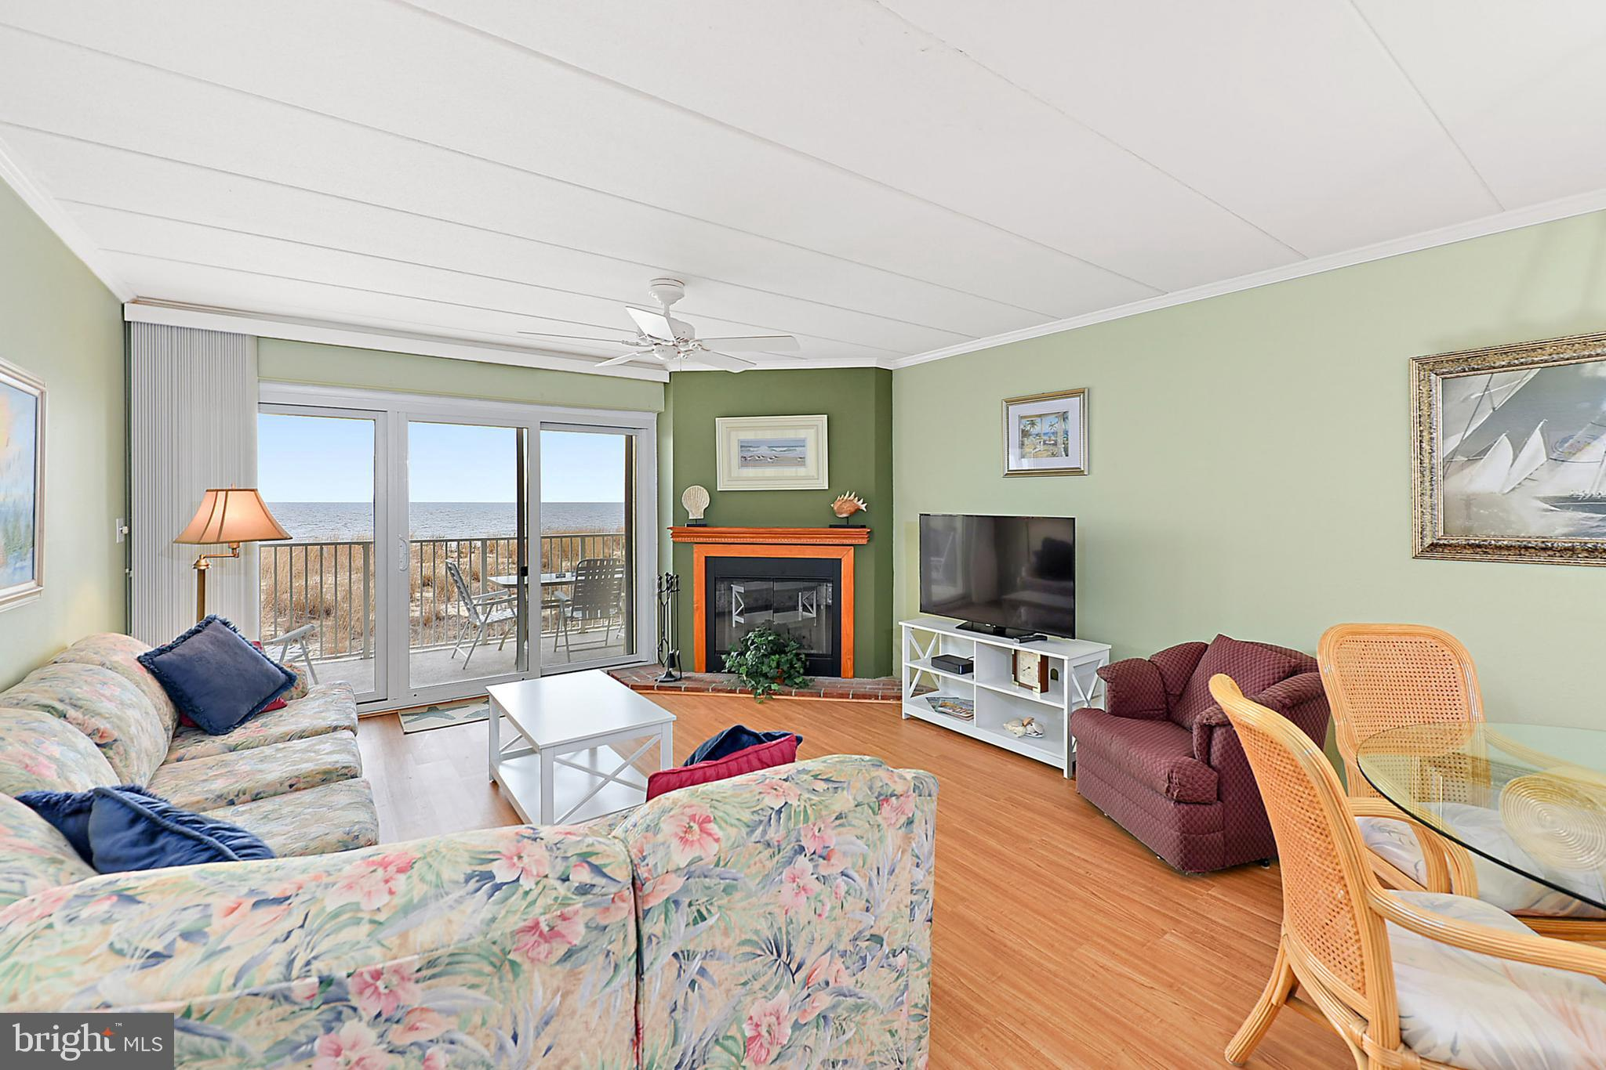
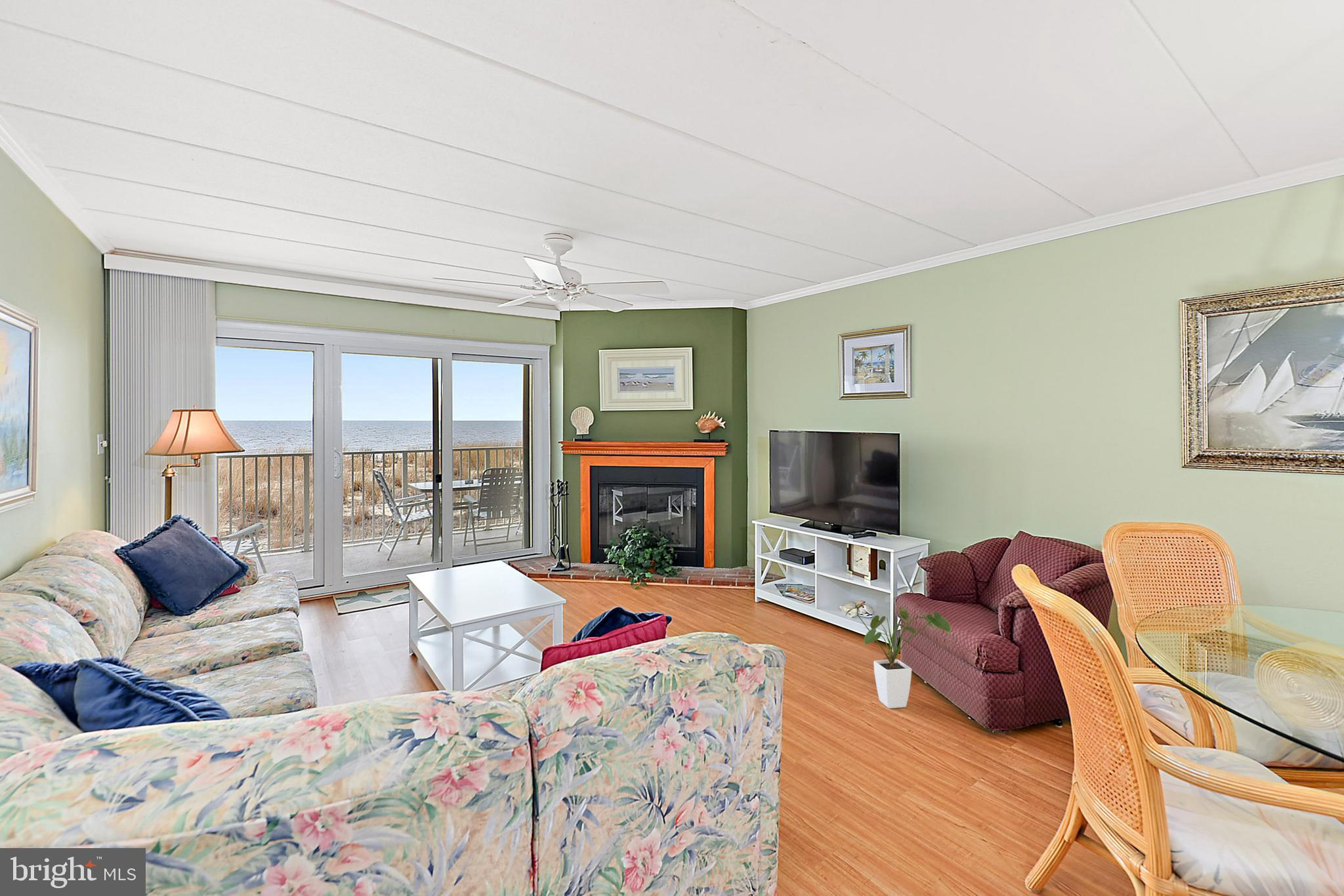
+ house plant (896, 656)
